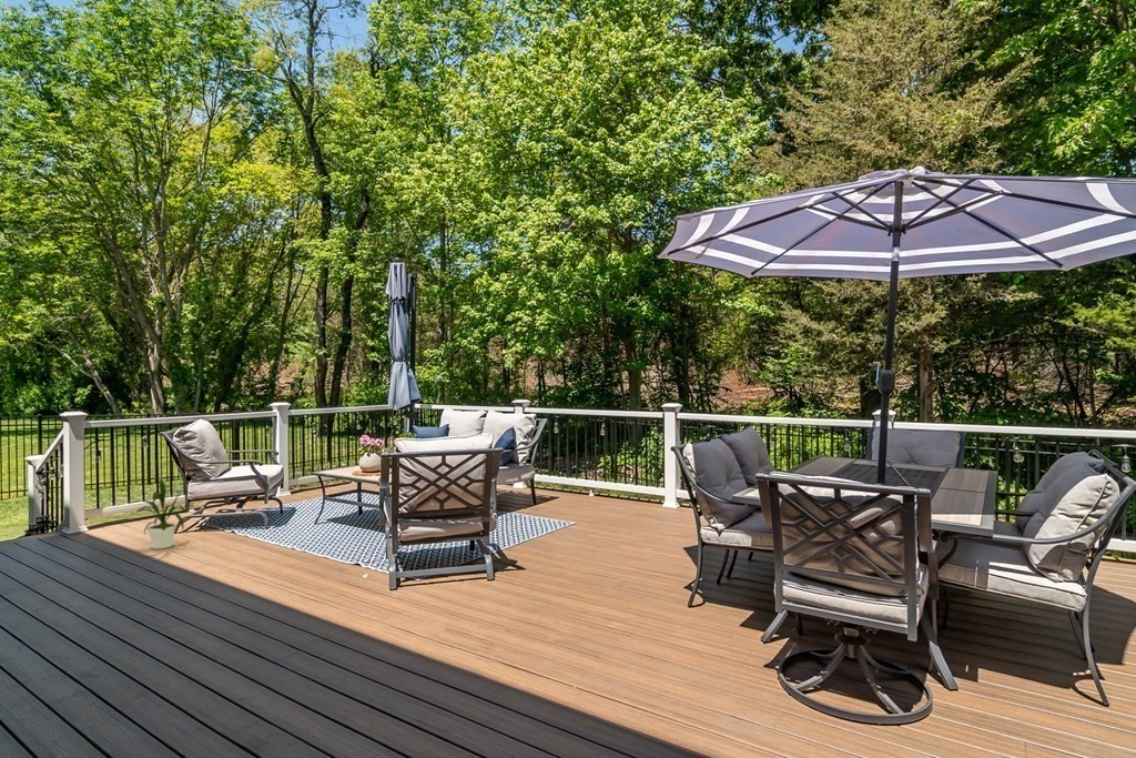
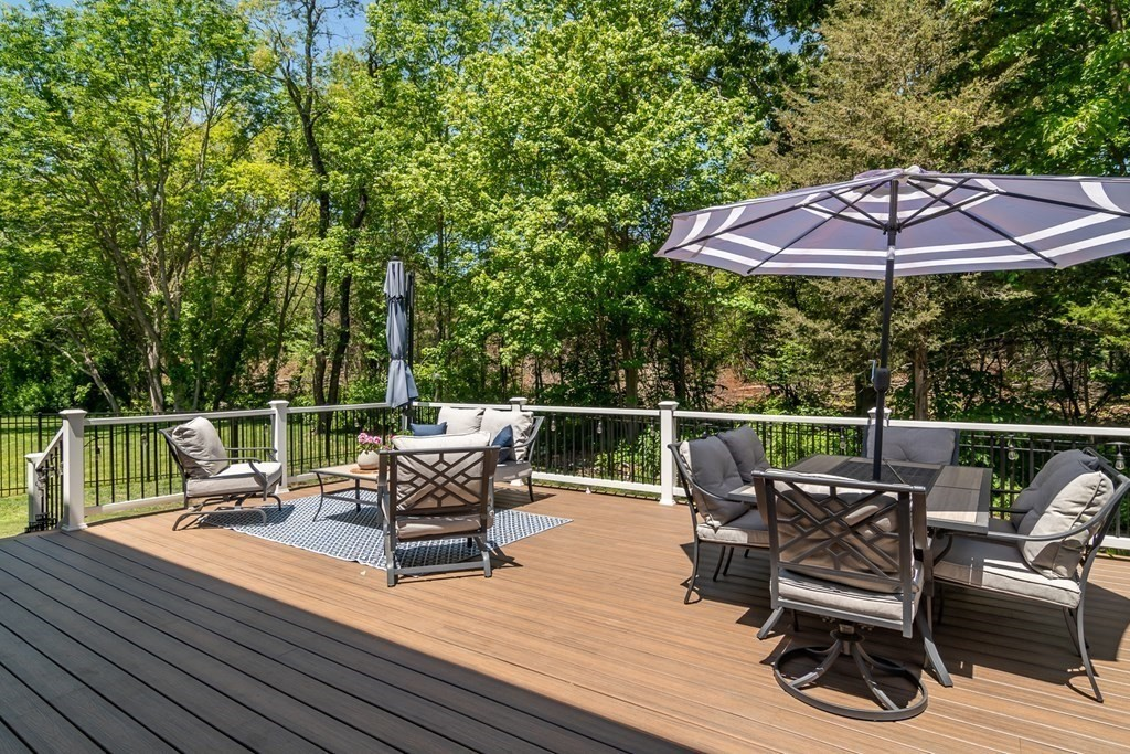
- house plant (161, 515)
